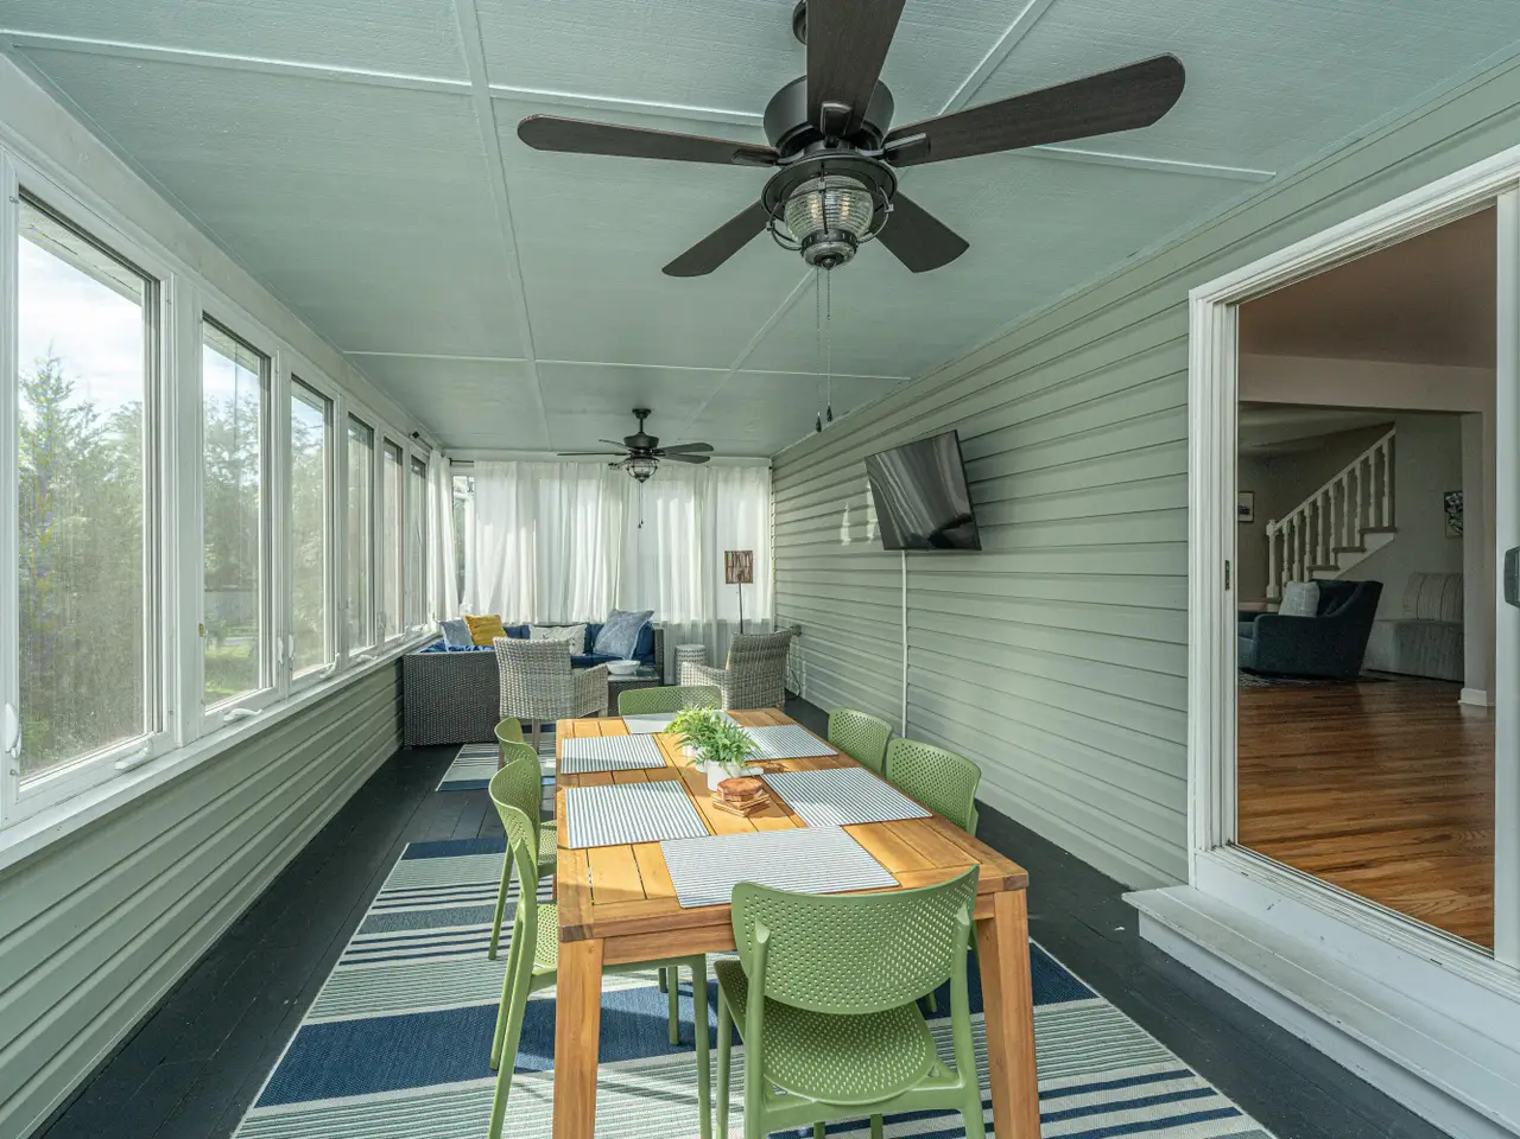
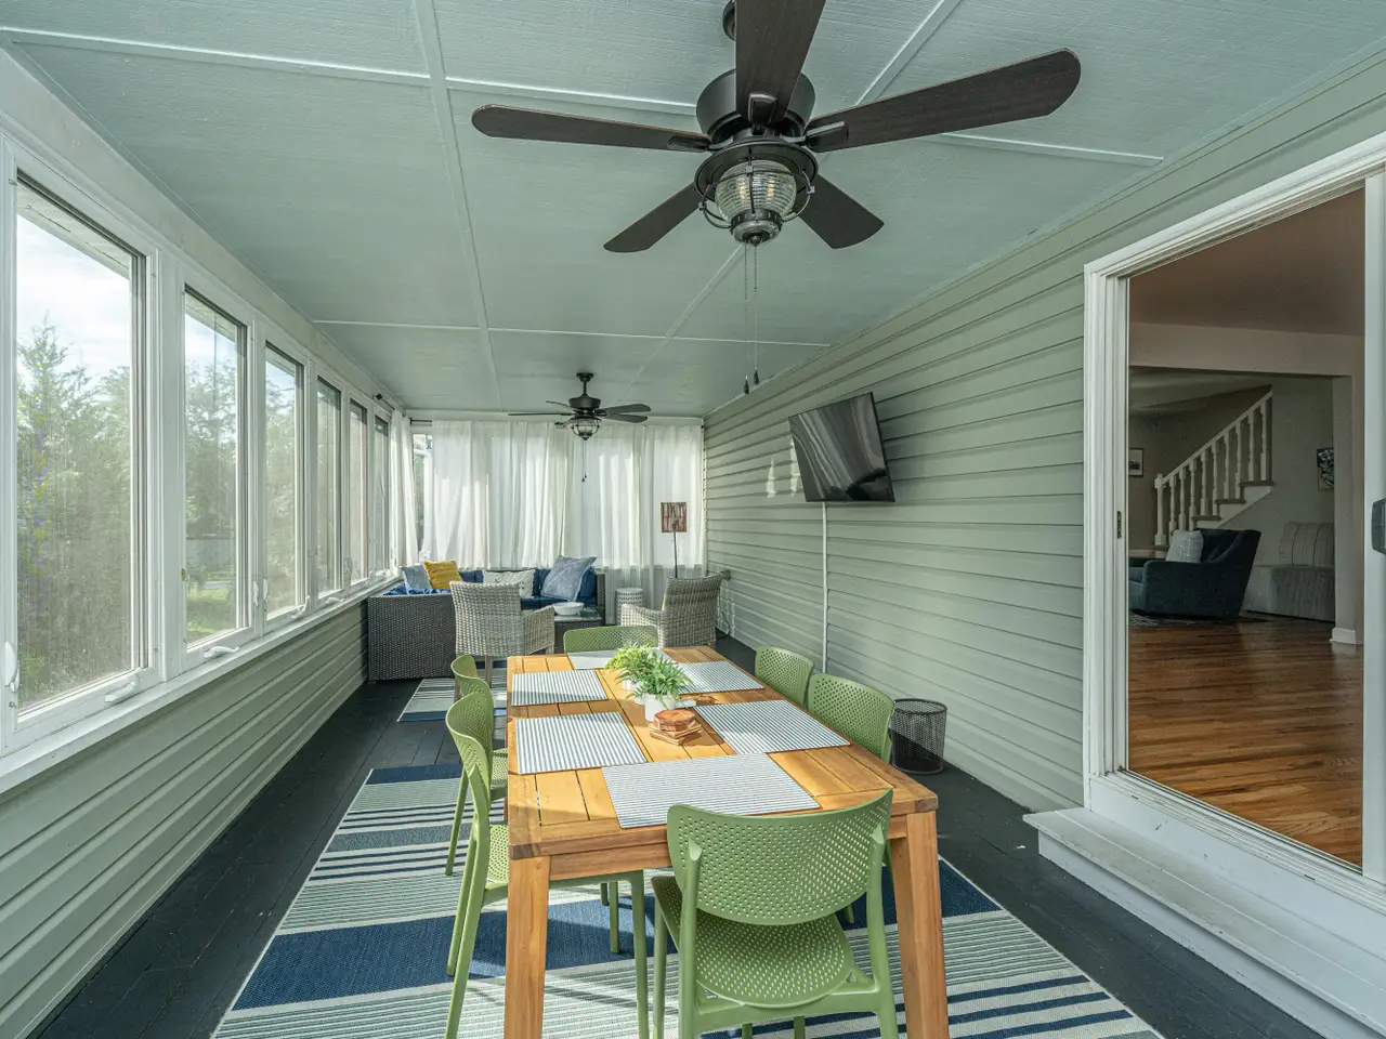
+ waste bin (917, 735)
